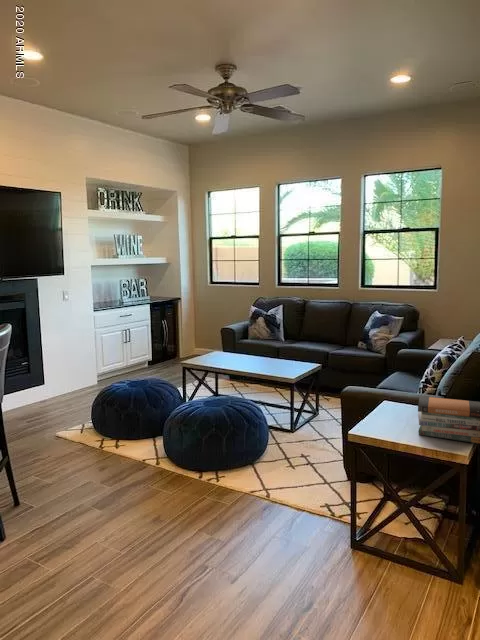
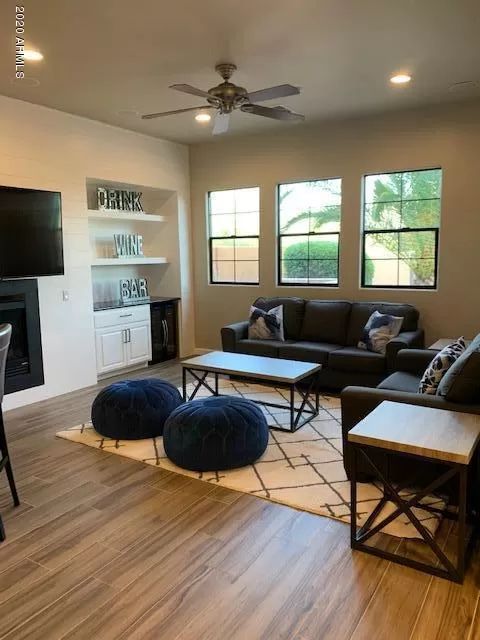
- book stack (449, 418)
